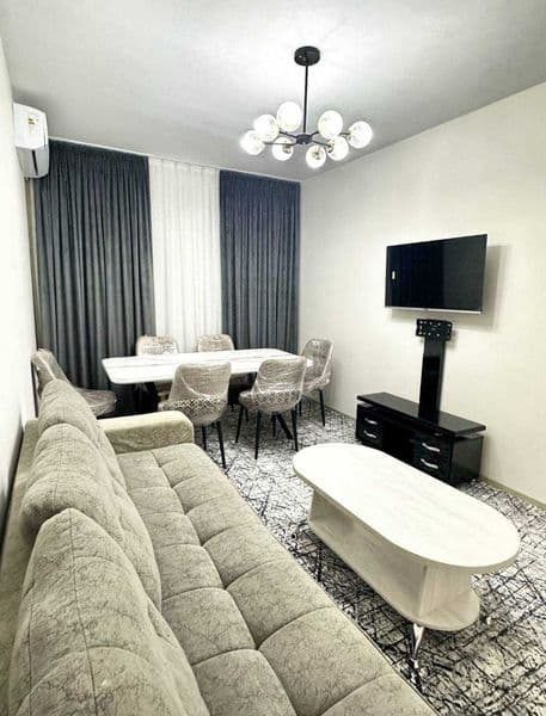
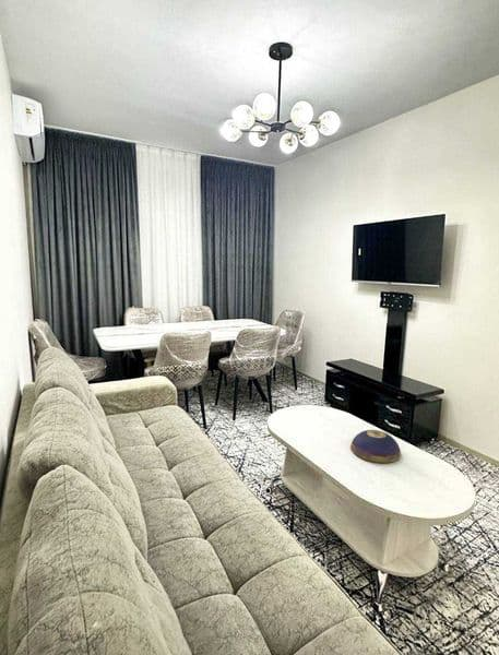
+ decorative bowl (376, 441)
